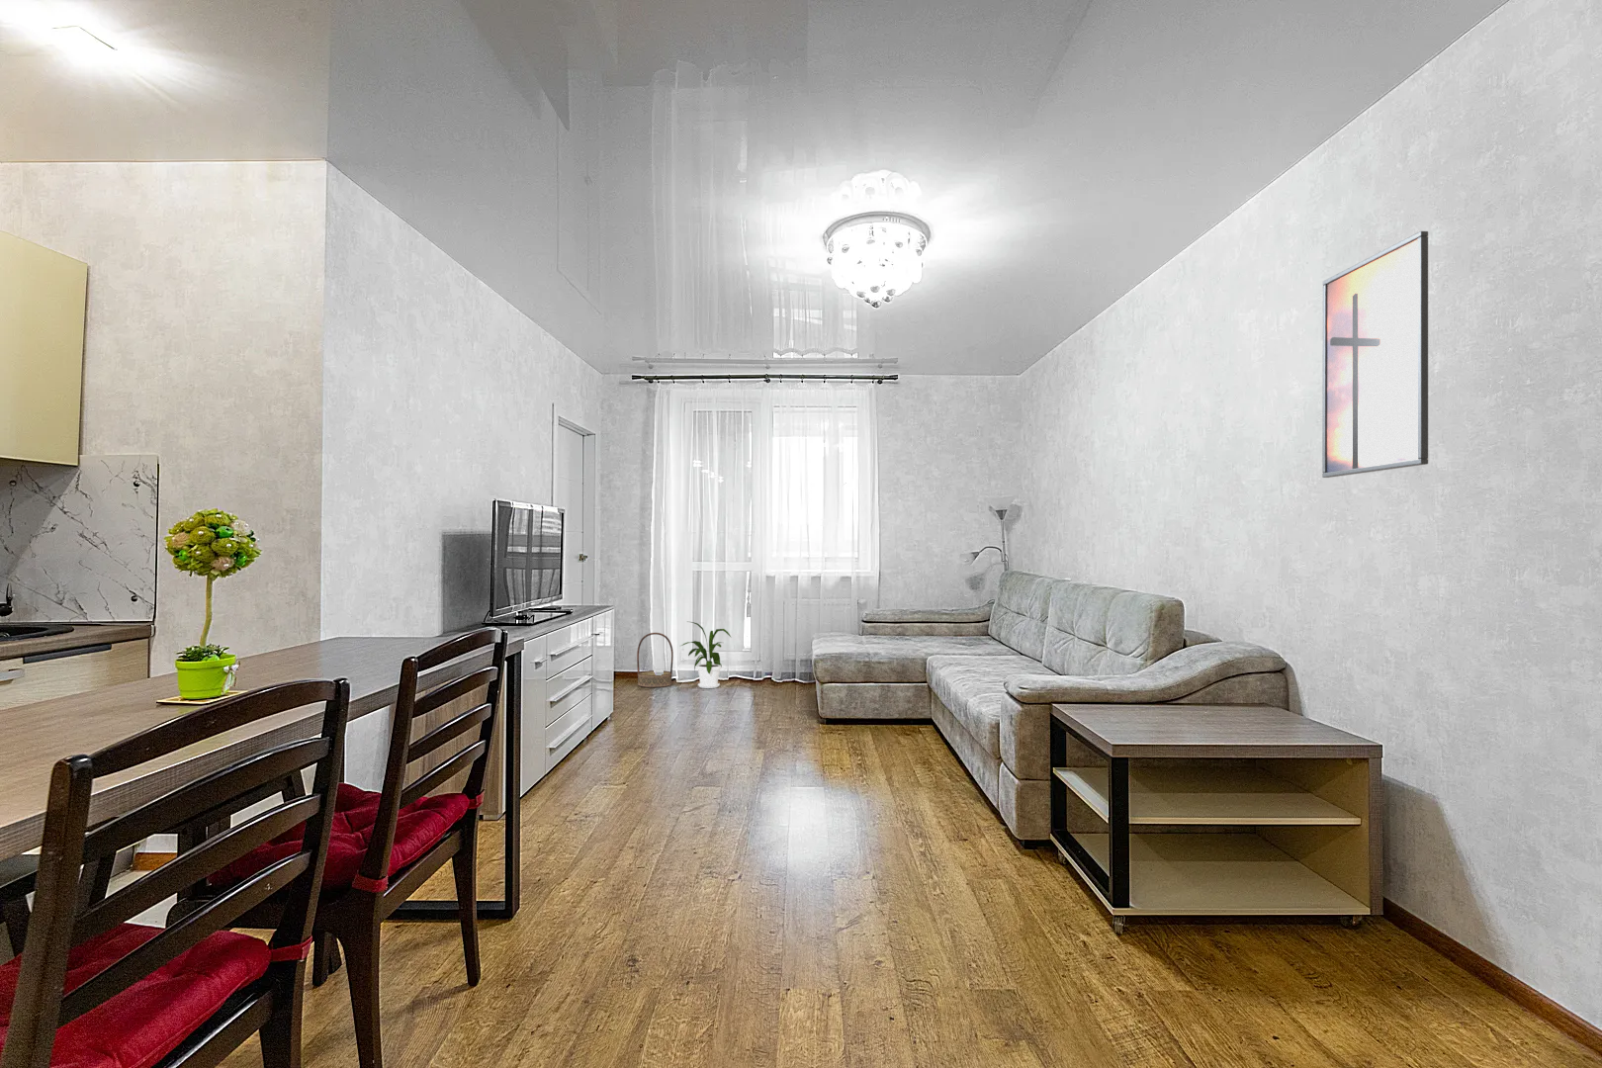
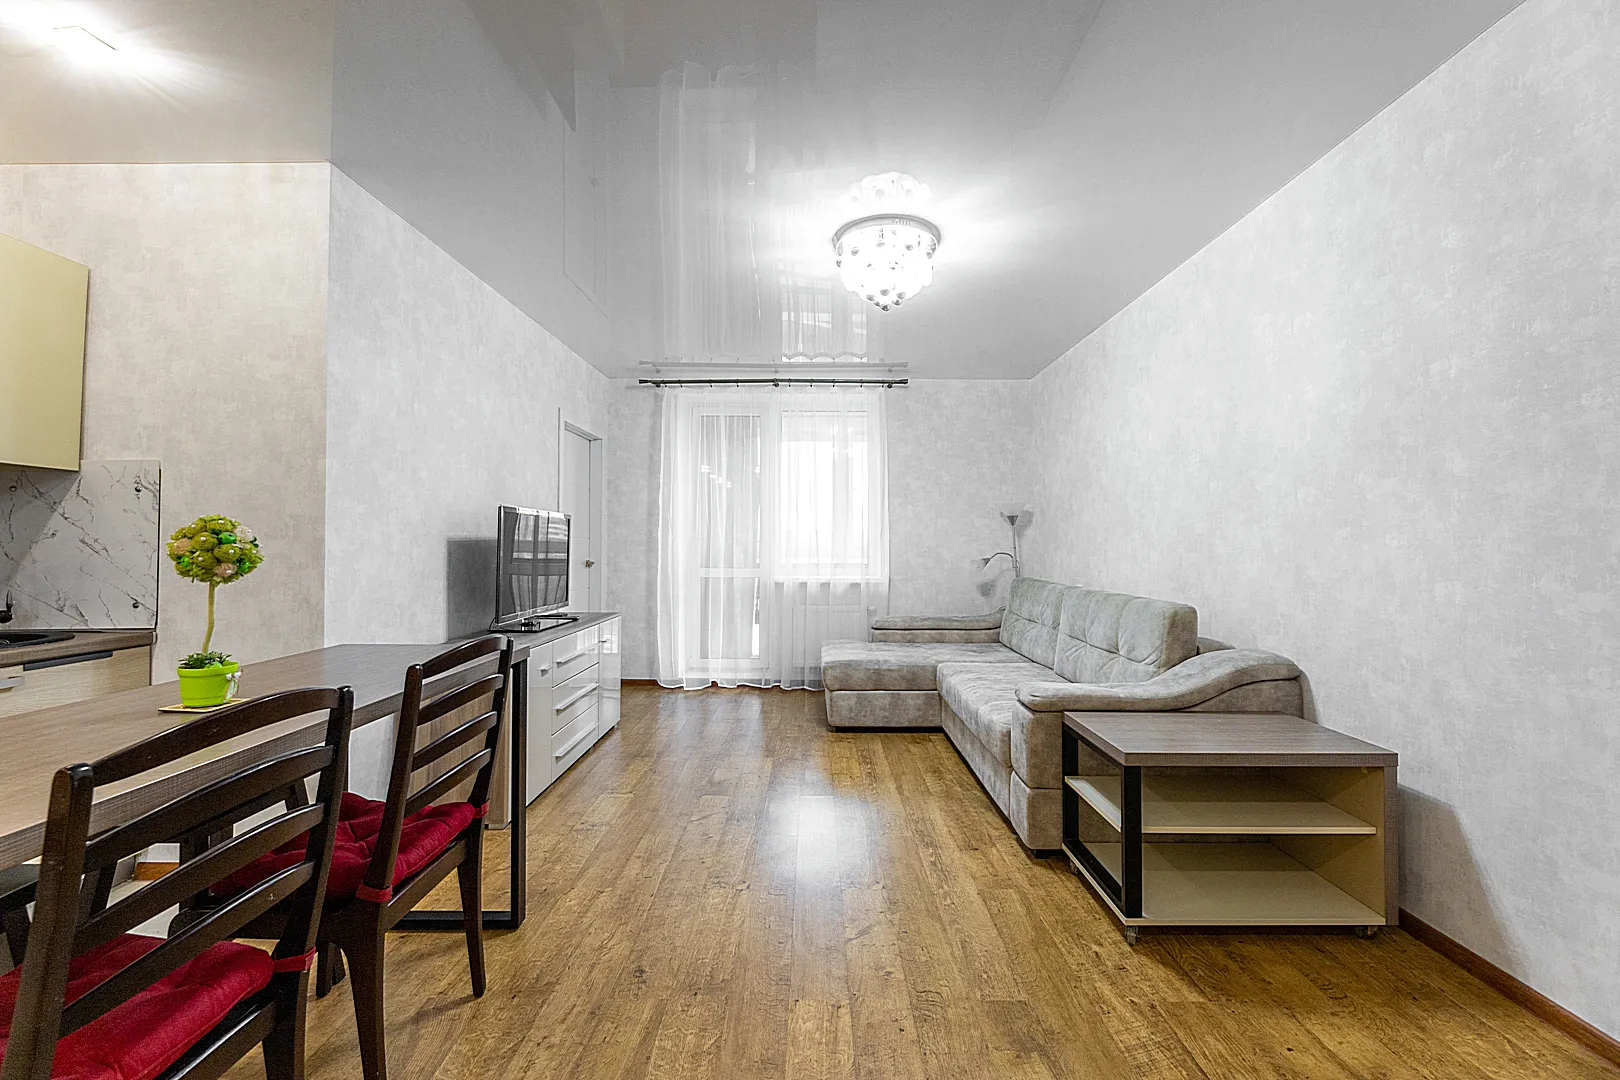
- house plant (706, 653)
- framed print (1371, 364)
- basket (653, 670)
